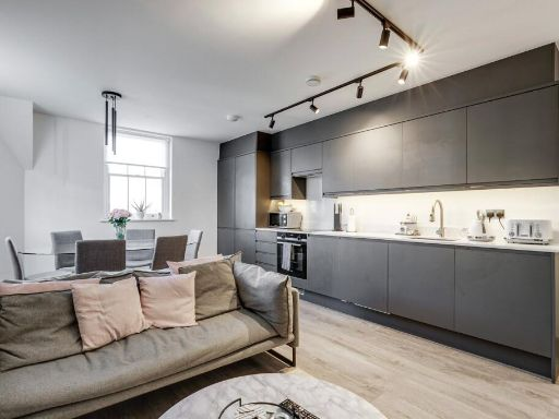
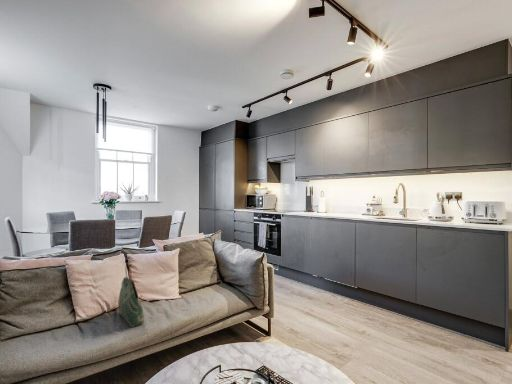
+ tote bag (130, 290)
